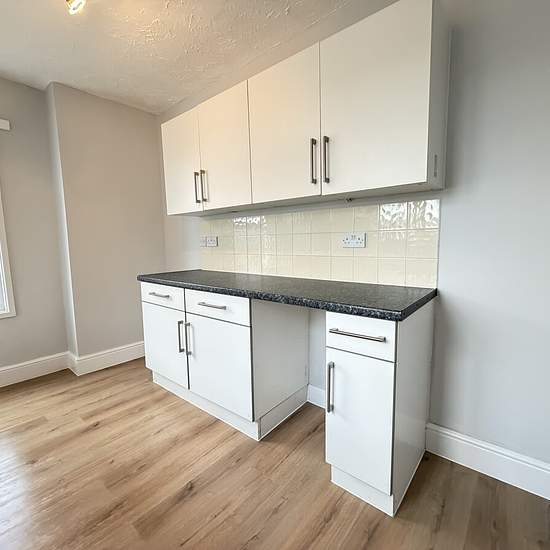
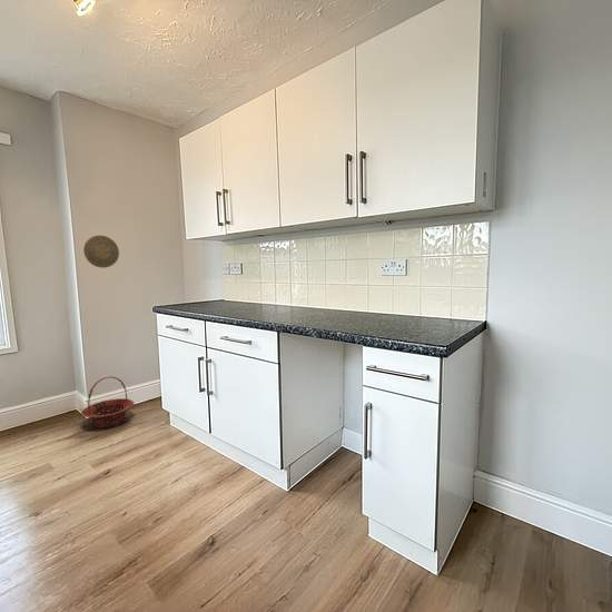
+ decorative plate (102, 251)
+ basket (108, 401)
